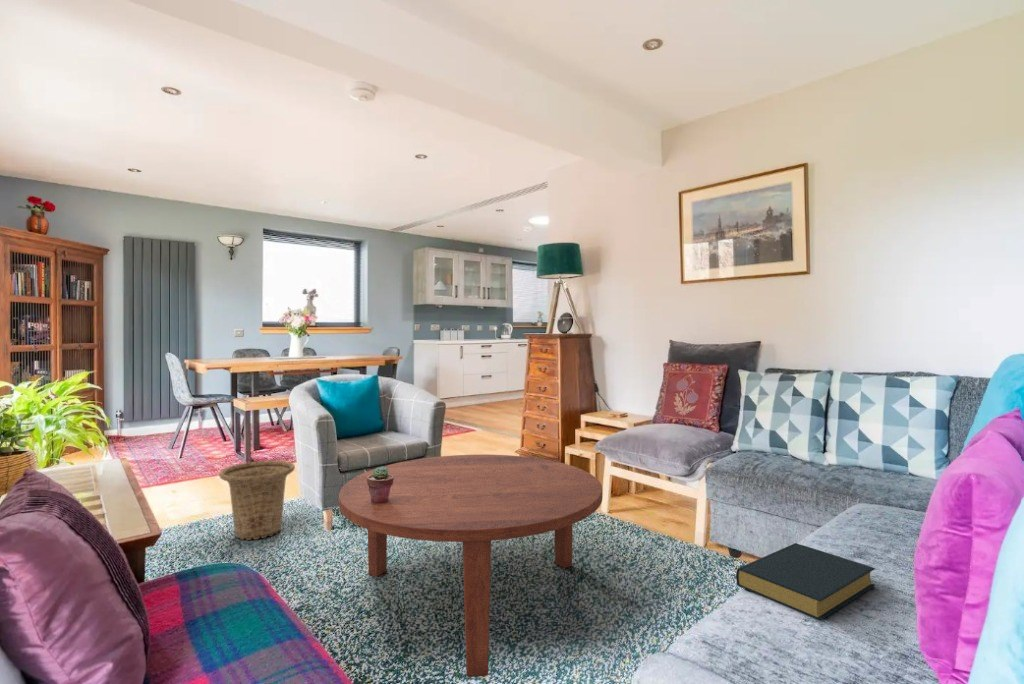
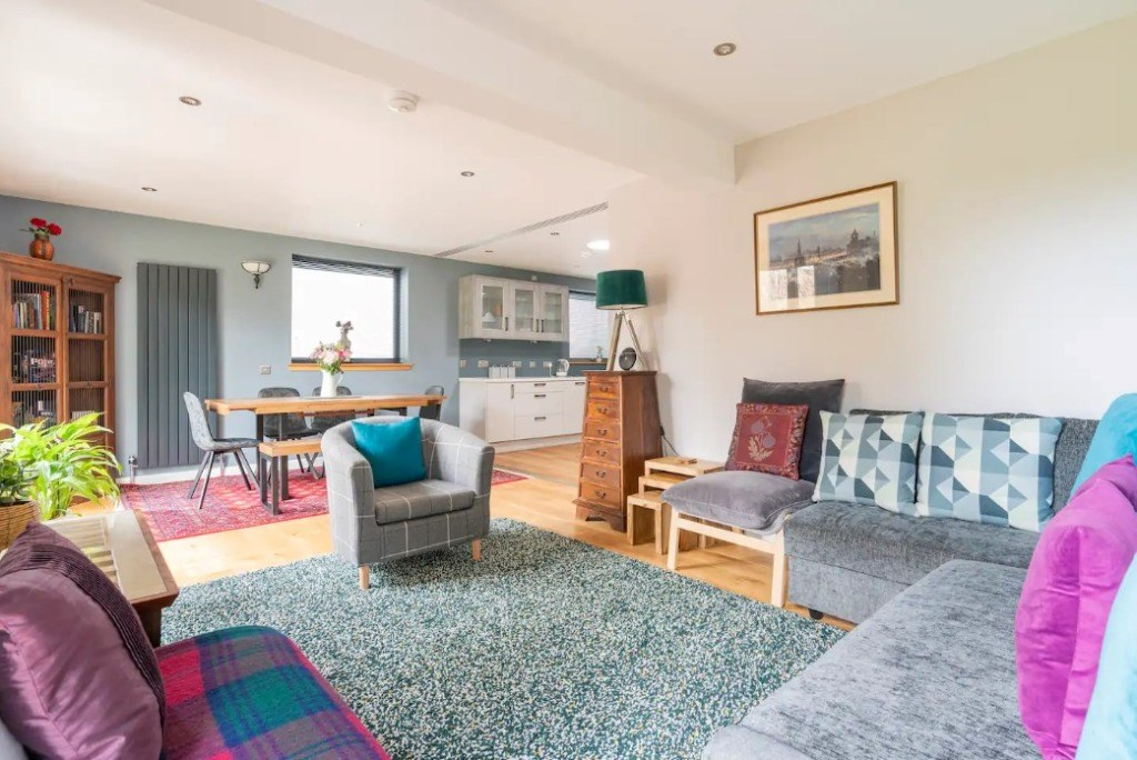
- coffee table (473, 539)
- hardback book (805, 576)
- potted succulent (380, 483)
- basket (258, 500)
